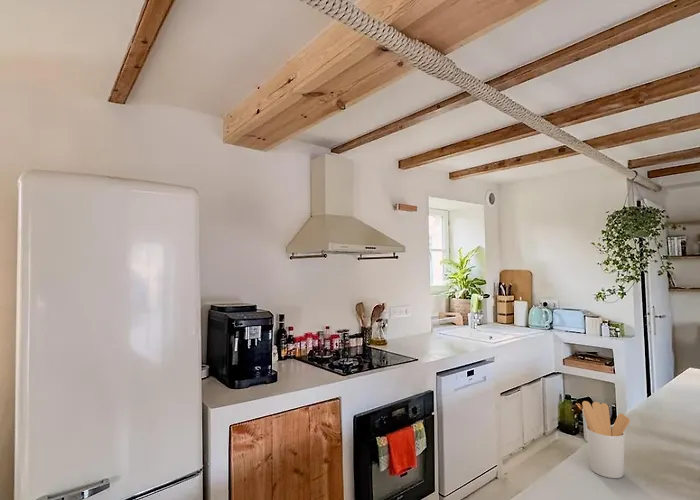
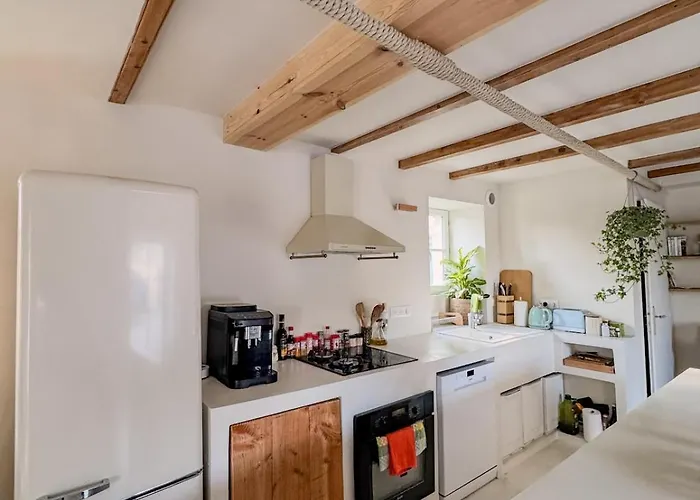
- utensil holder (602, 436)
